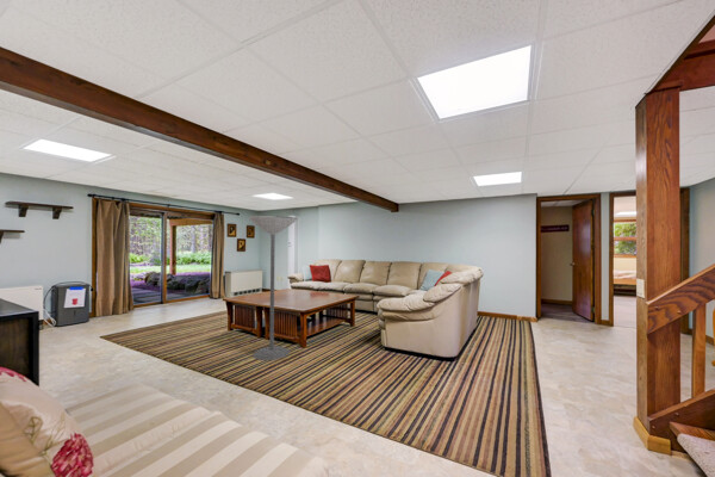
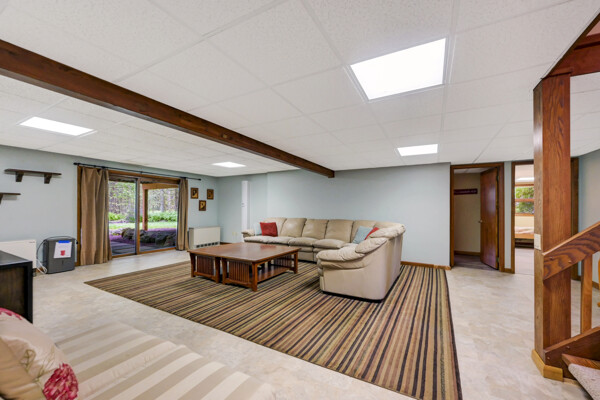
- floor lamp (272, 285)
